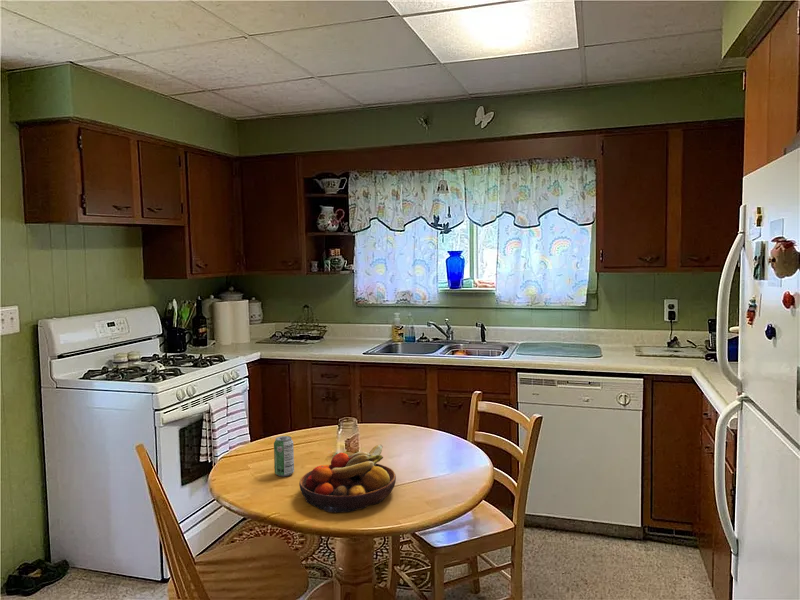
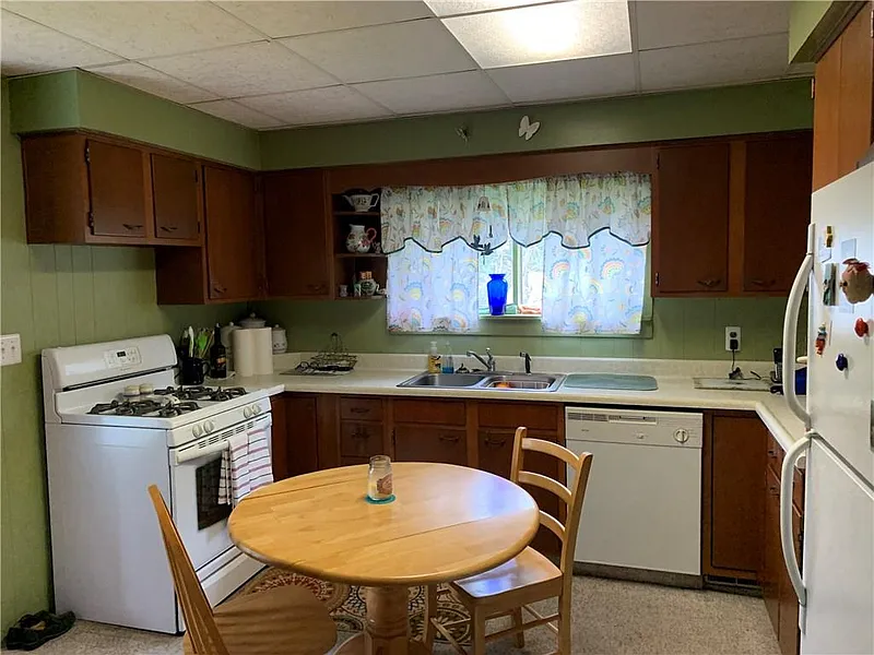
- fruit bowl (348, 473)
- beverage can (283, 455)
